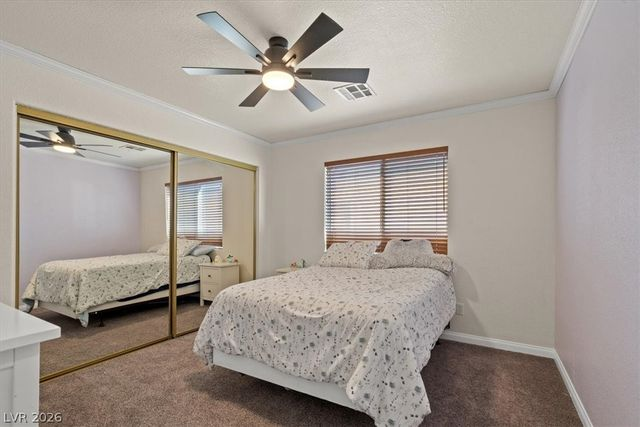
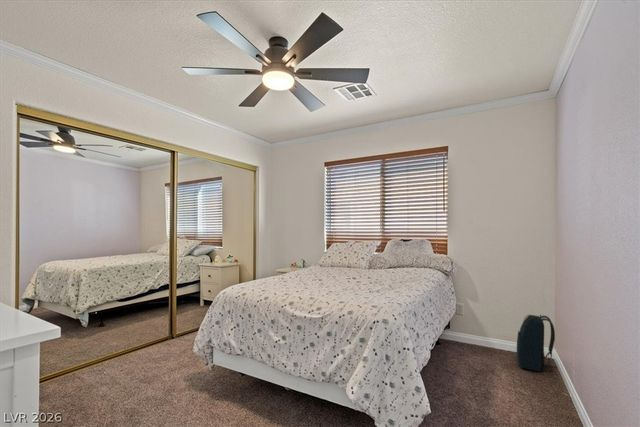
+ backpack (537, 340)
